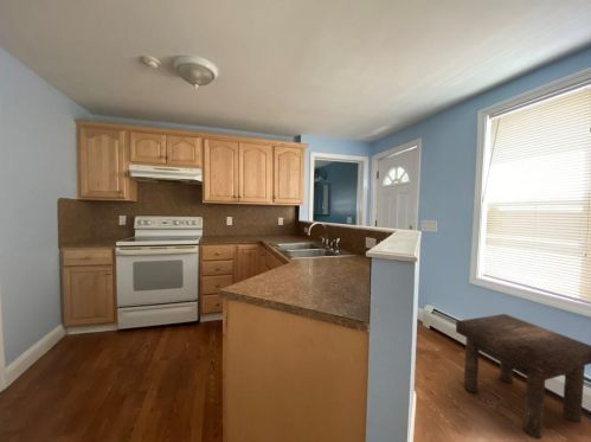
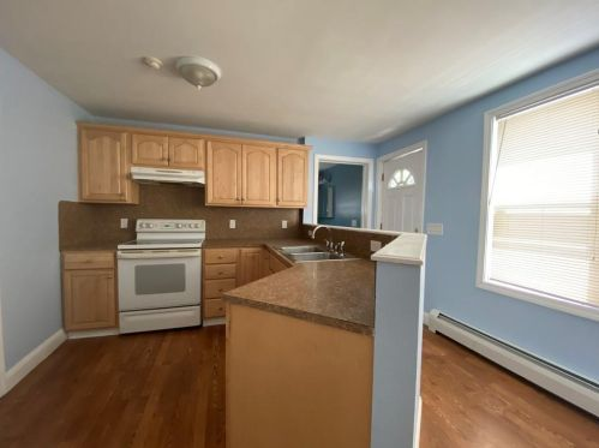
- stool (518, 367)
